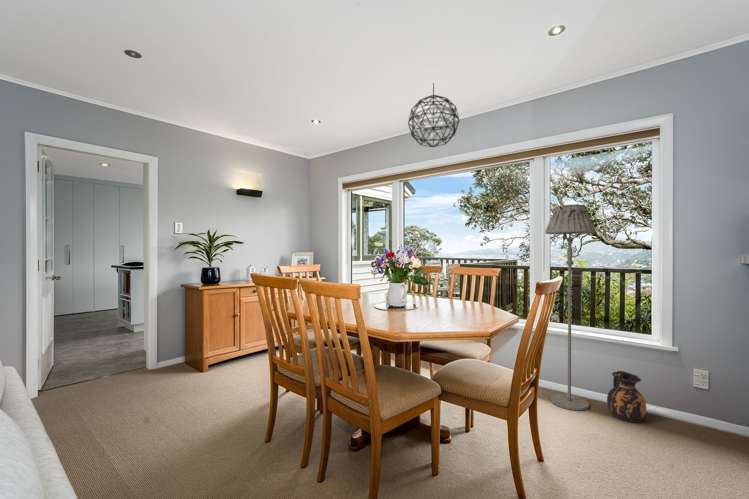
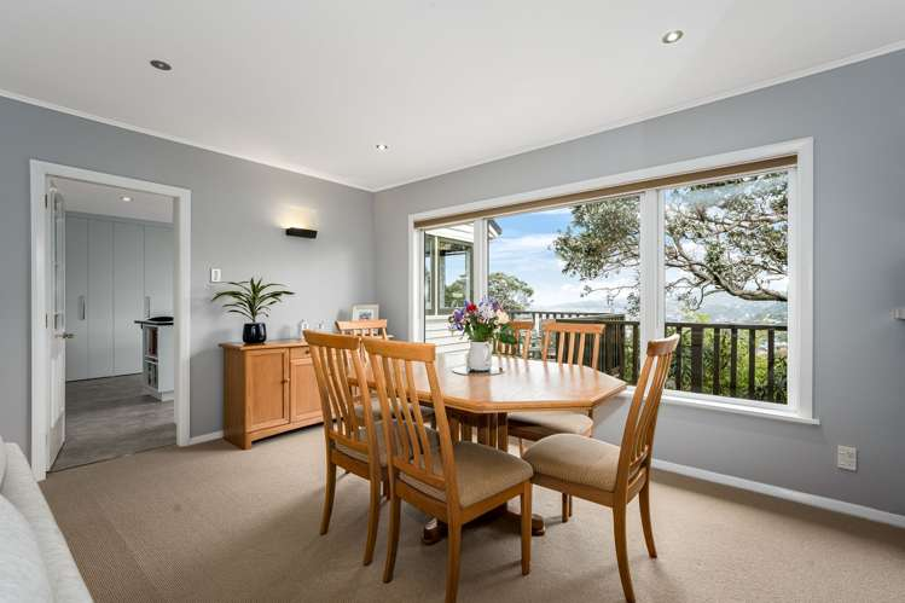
- ceramic jug (626, 395)
- floor lamp (569, 304)
- pendant light (433, 115)
